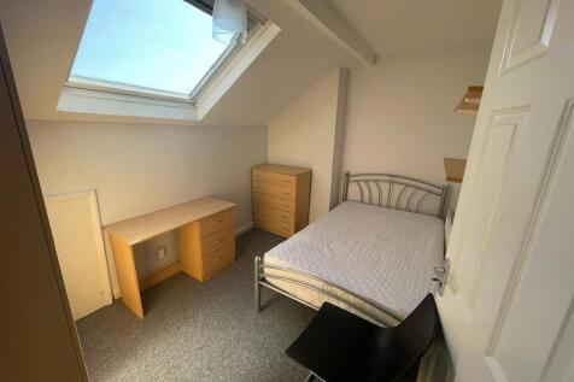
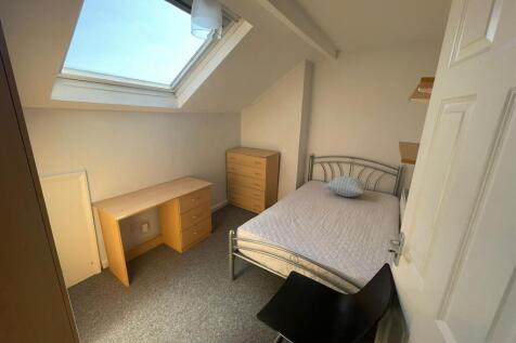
+ pillow (346, 185)
